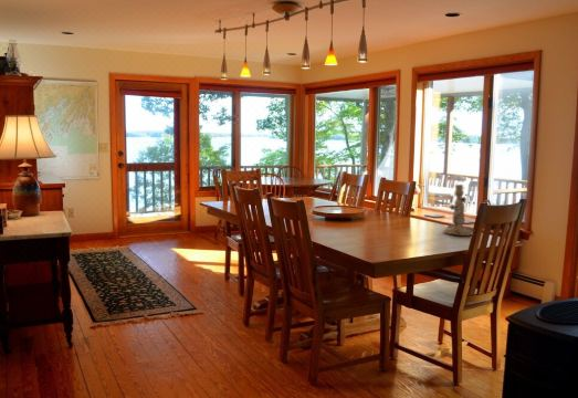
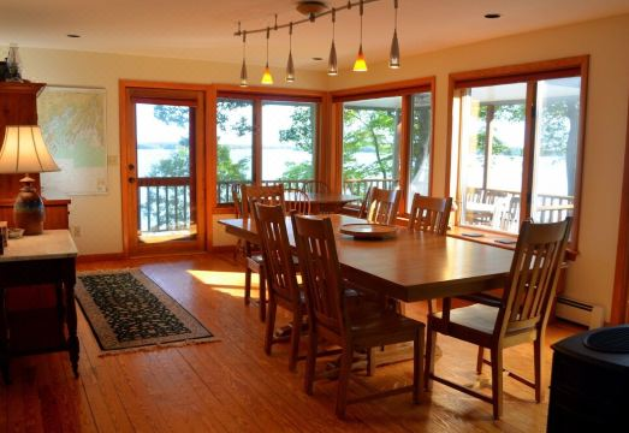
- candlestick (460, 209)
